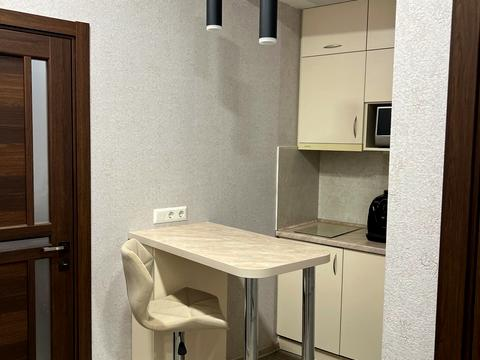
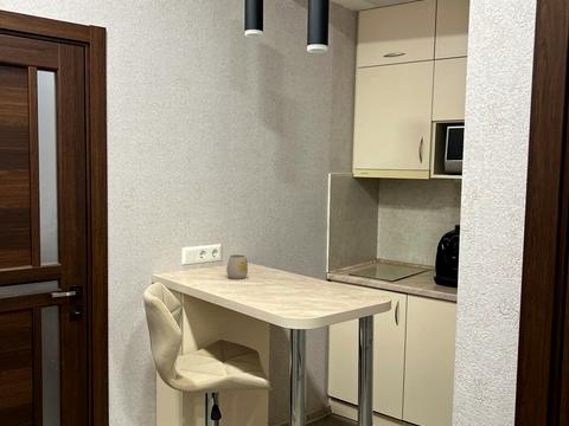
+ mug (238, 265)
